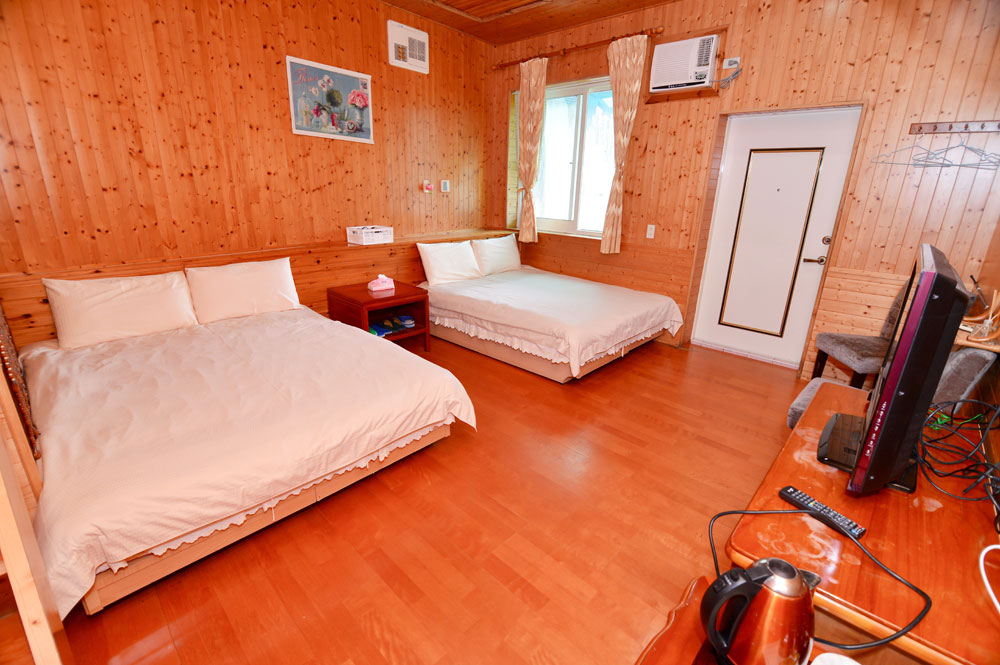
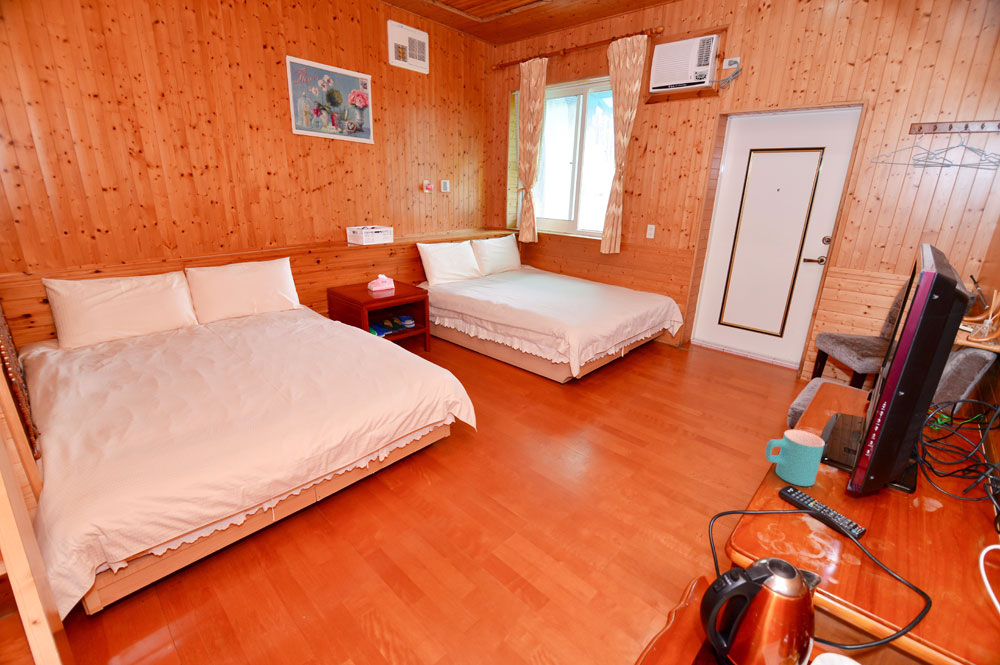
+ cup (791, 455)
